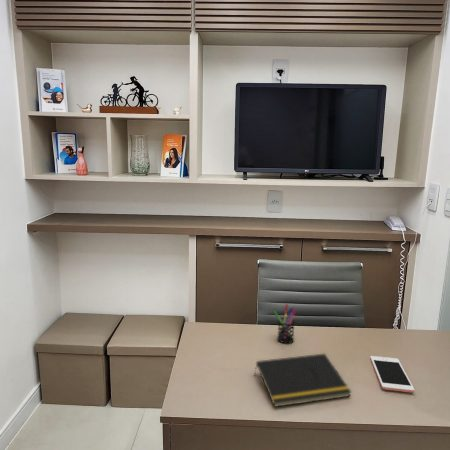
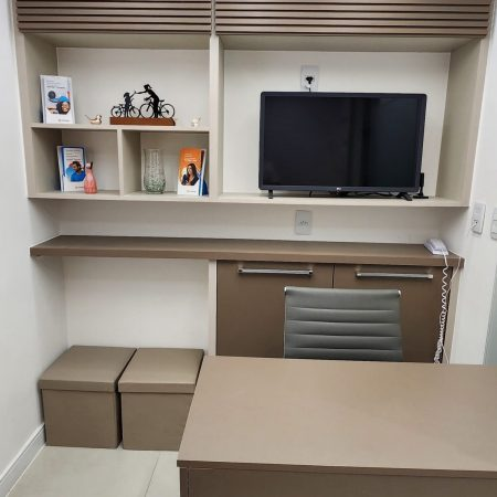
- notepad (301, 377)
- pen holder (284, 322)
- cell phone (390, 372)
